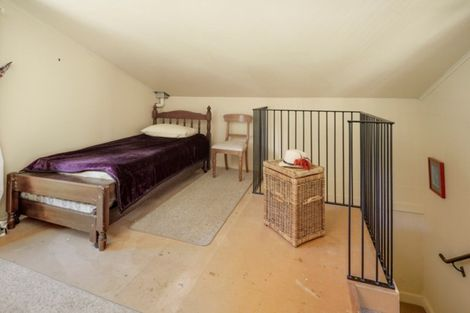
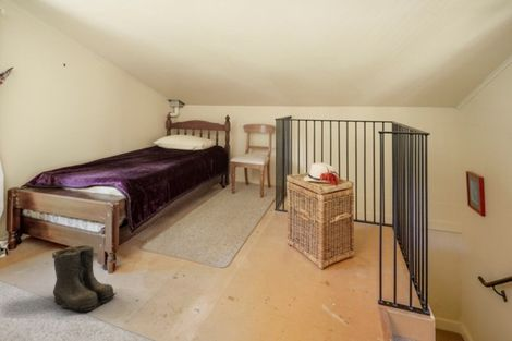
+ boots (83, 275)
